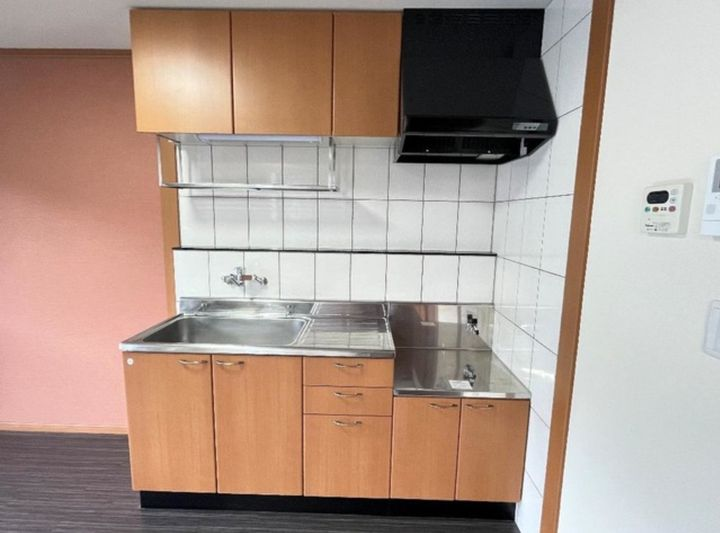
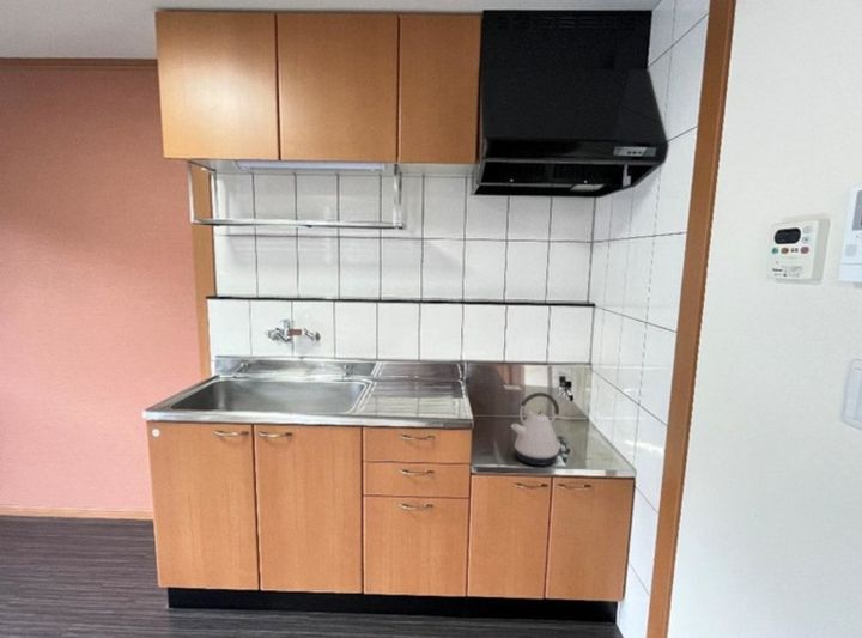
+ kettle (535, 425)
